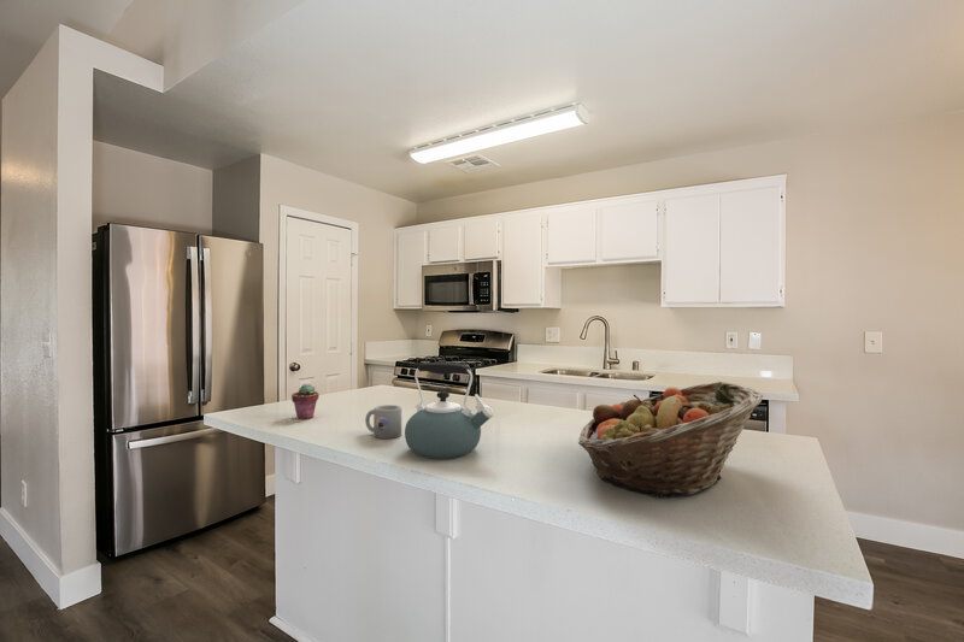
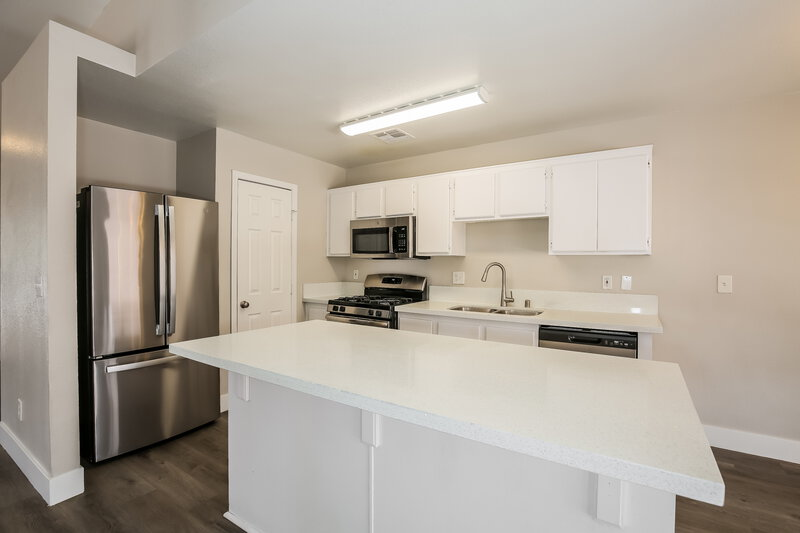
- fruit basket (663, 428)
- potted succulent (305, 400)
- kettle (449, 407)
- mug (382, 420)
